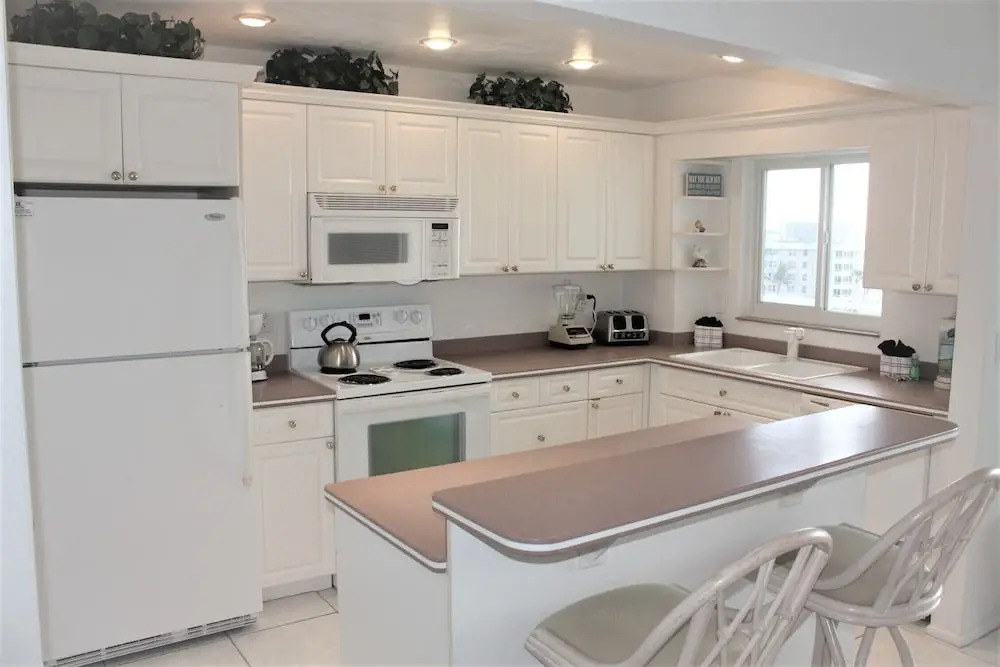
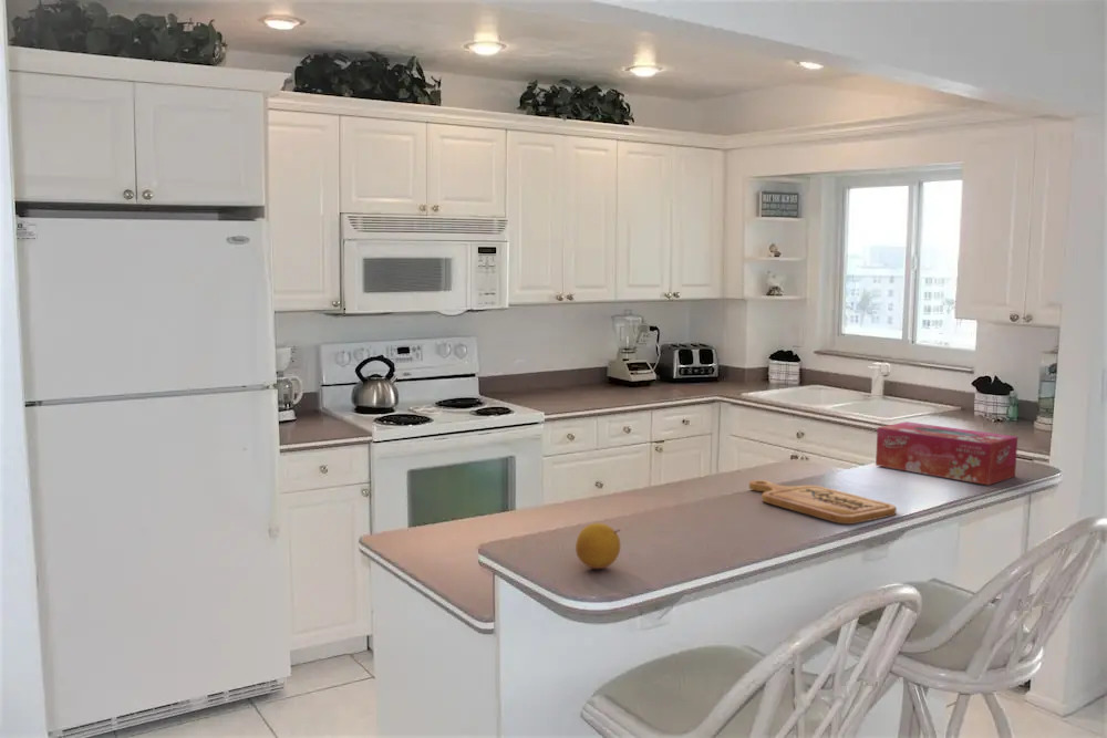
+ cutting board (809, 498)
+ fruit (597, 545)
+ tissue box (944, 451)
